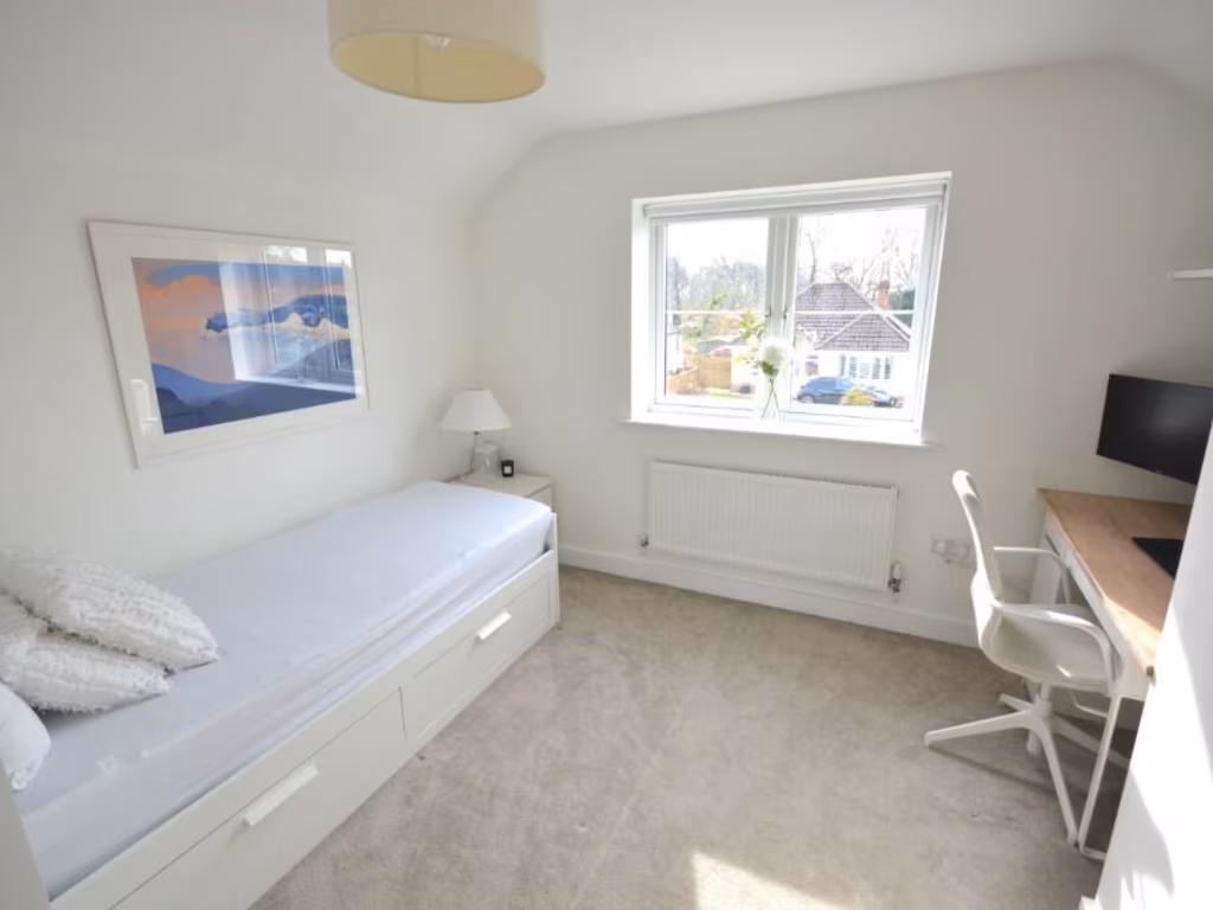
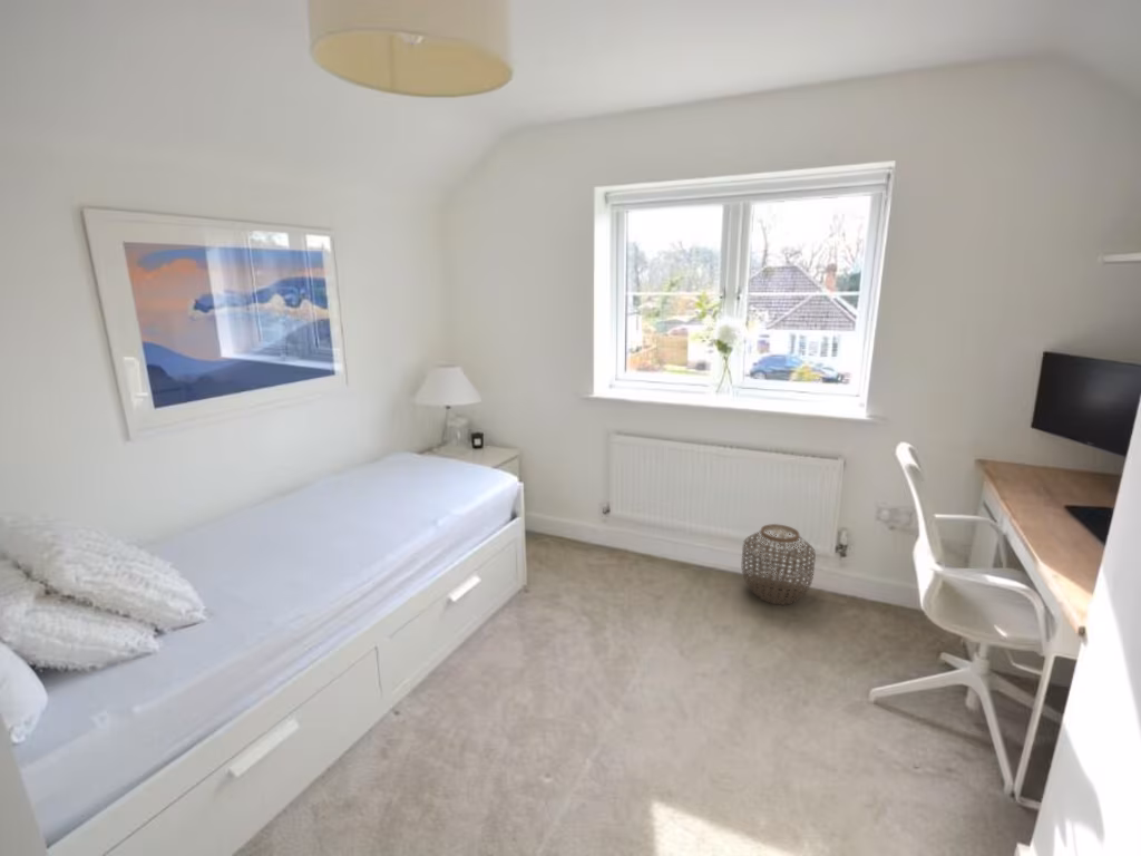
+ woven basket (777, 563)
